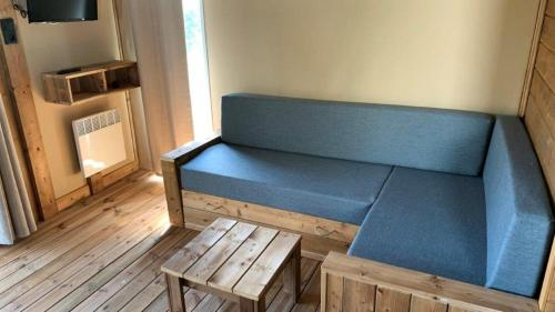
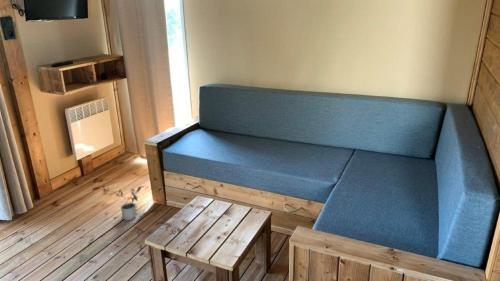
+ potted plant (129, 203)
